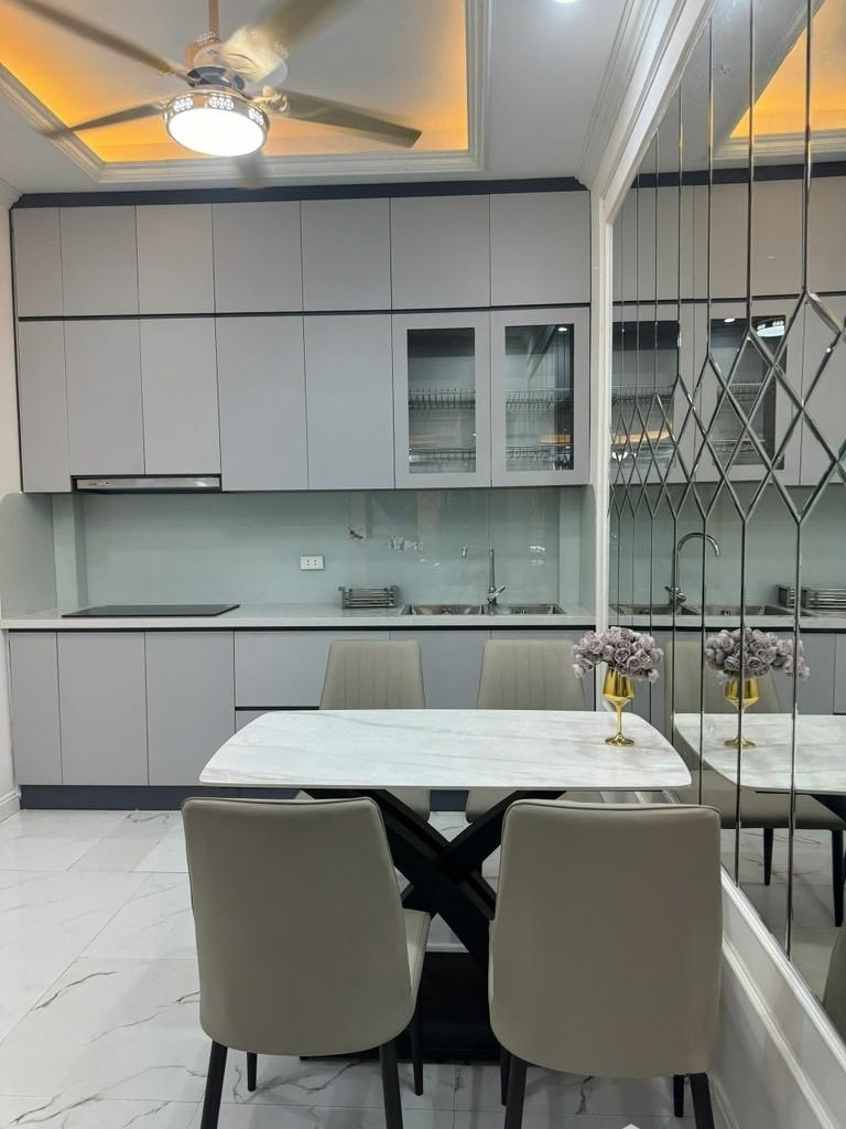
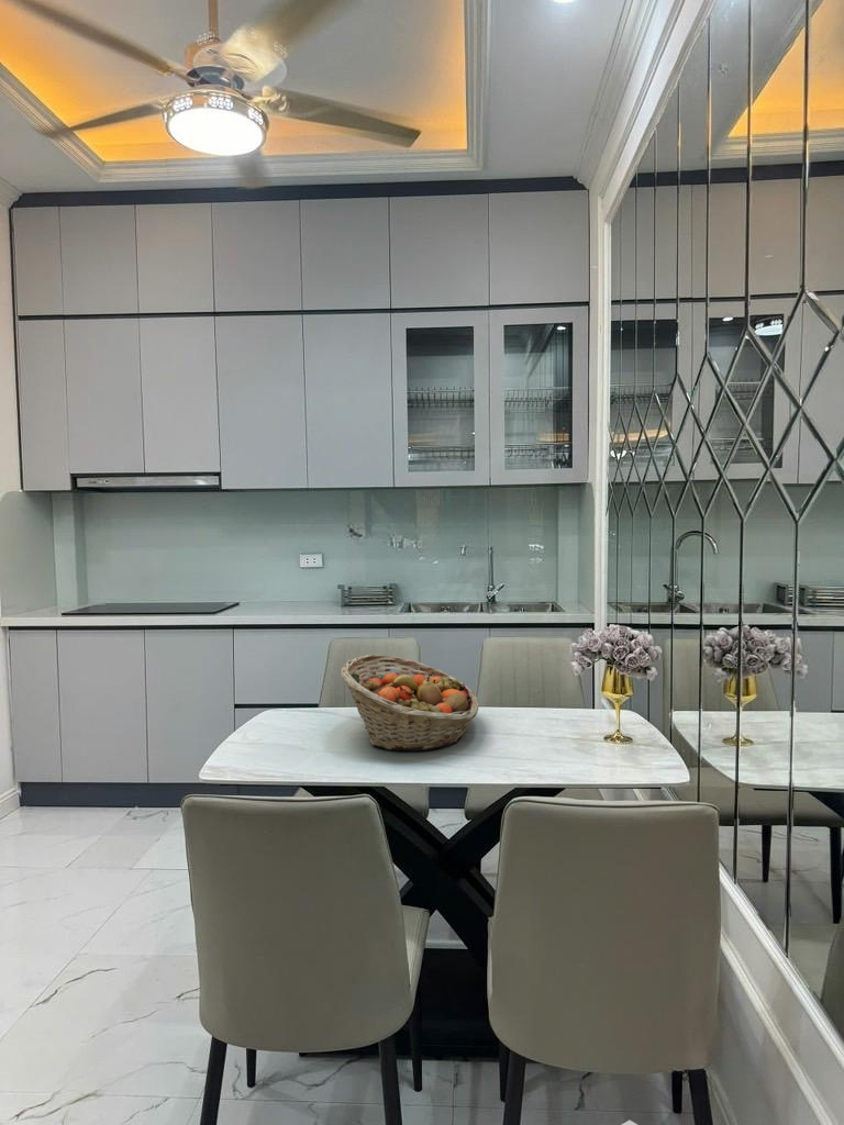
+ fruit basket (411, 698)
